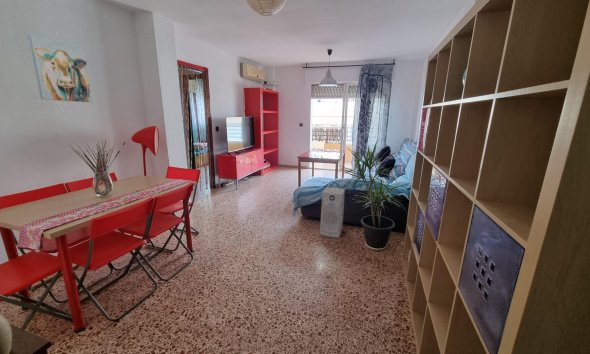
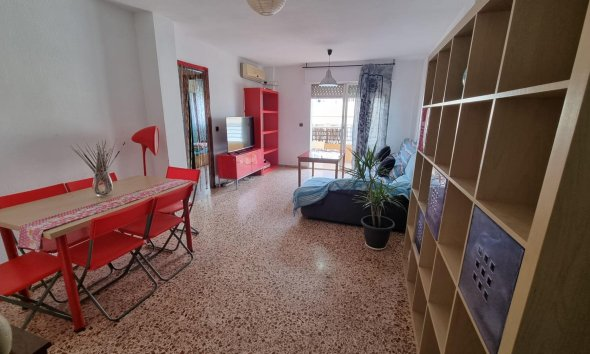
- wall art (63, 72)
- air purifier (332, 211)
